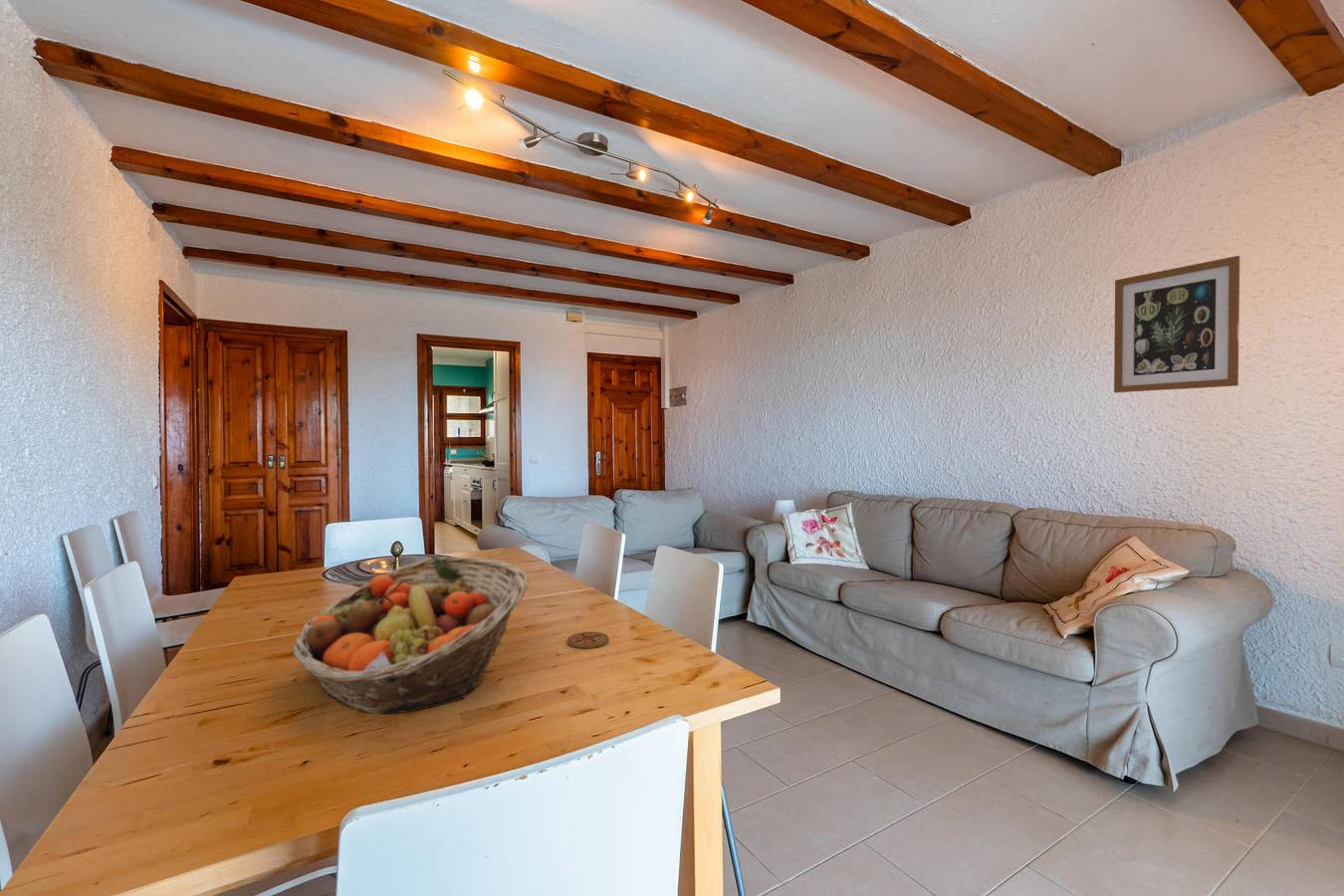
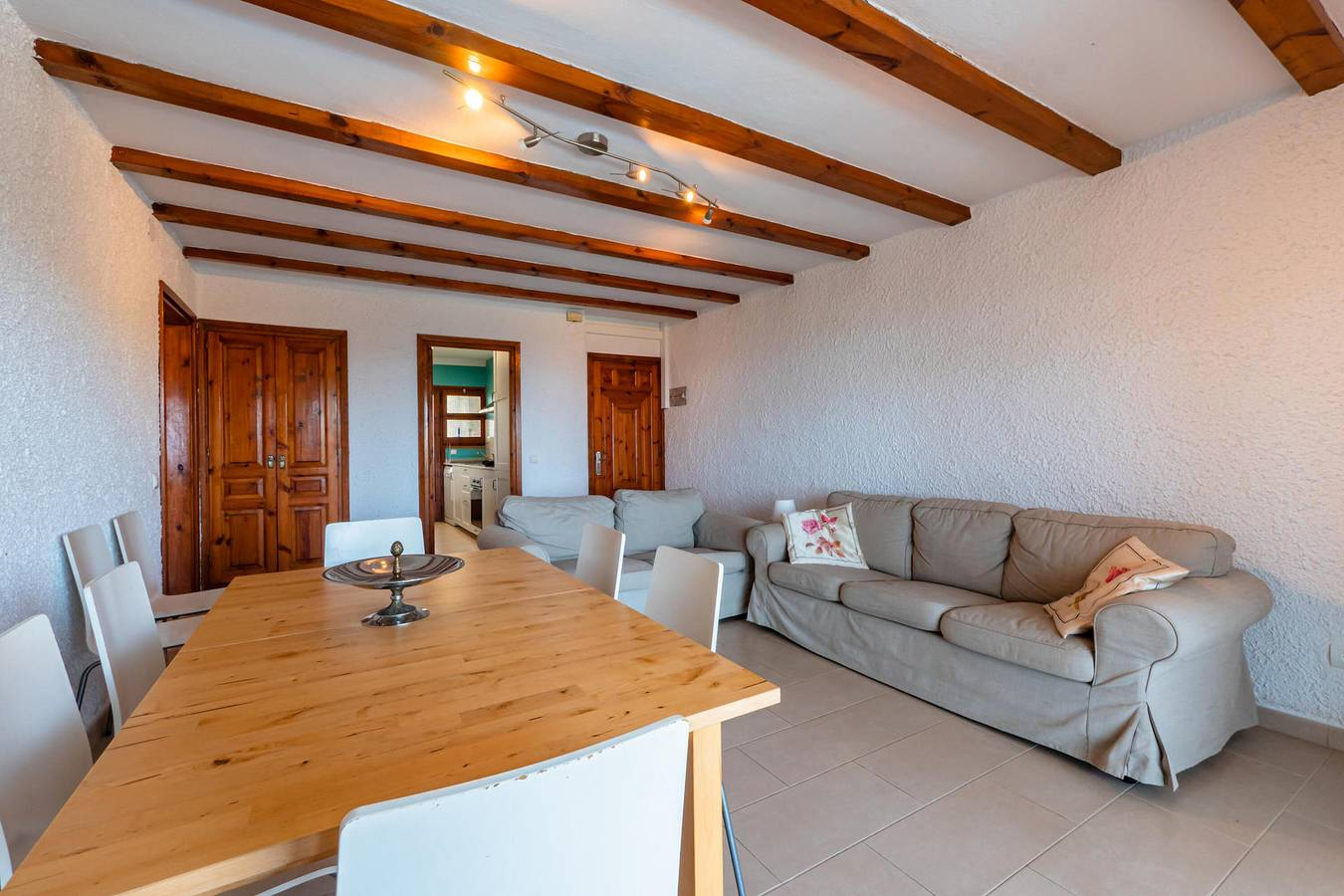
- fruit basket (415, 625)
- coaster (587, 639)
- wall art (1172, 329)
